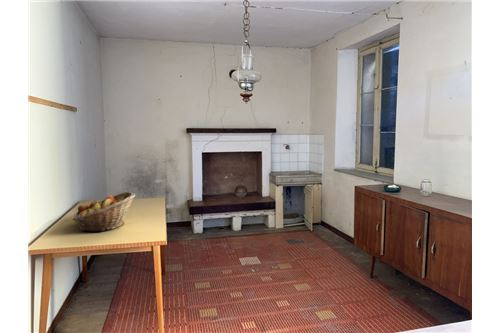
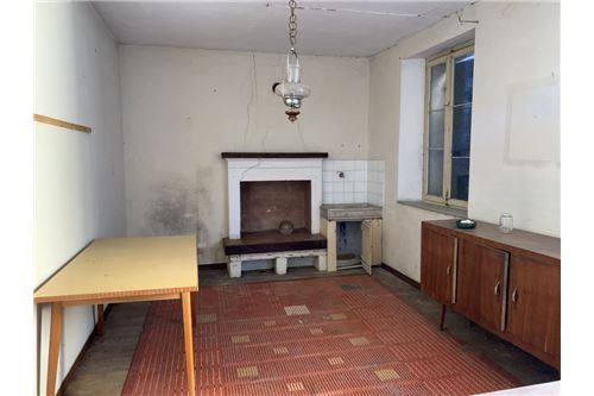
- fruit basket (105, 210)
